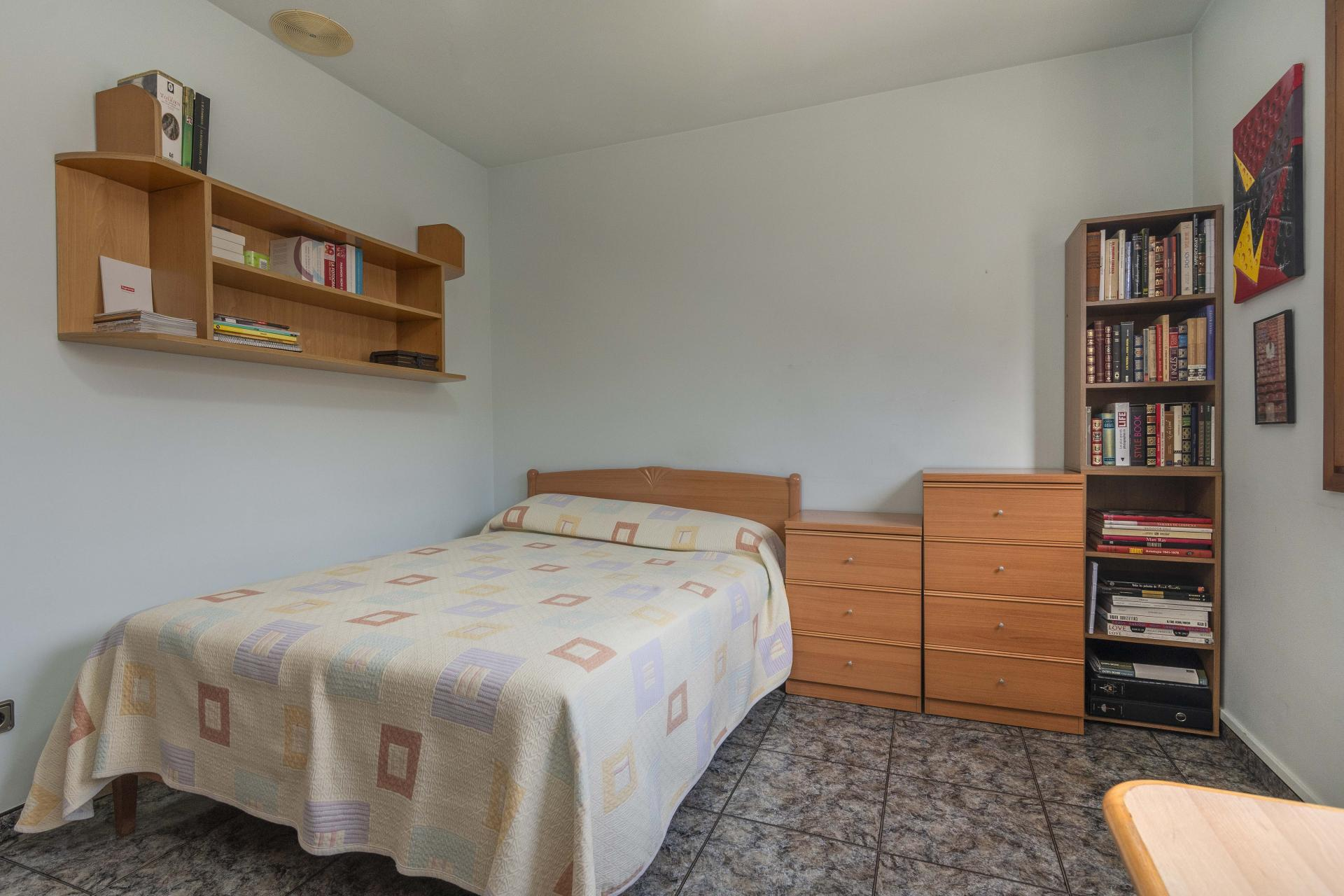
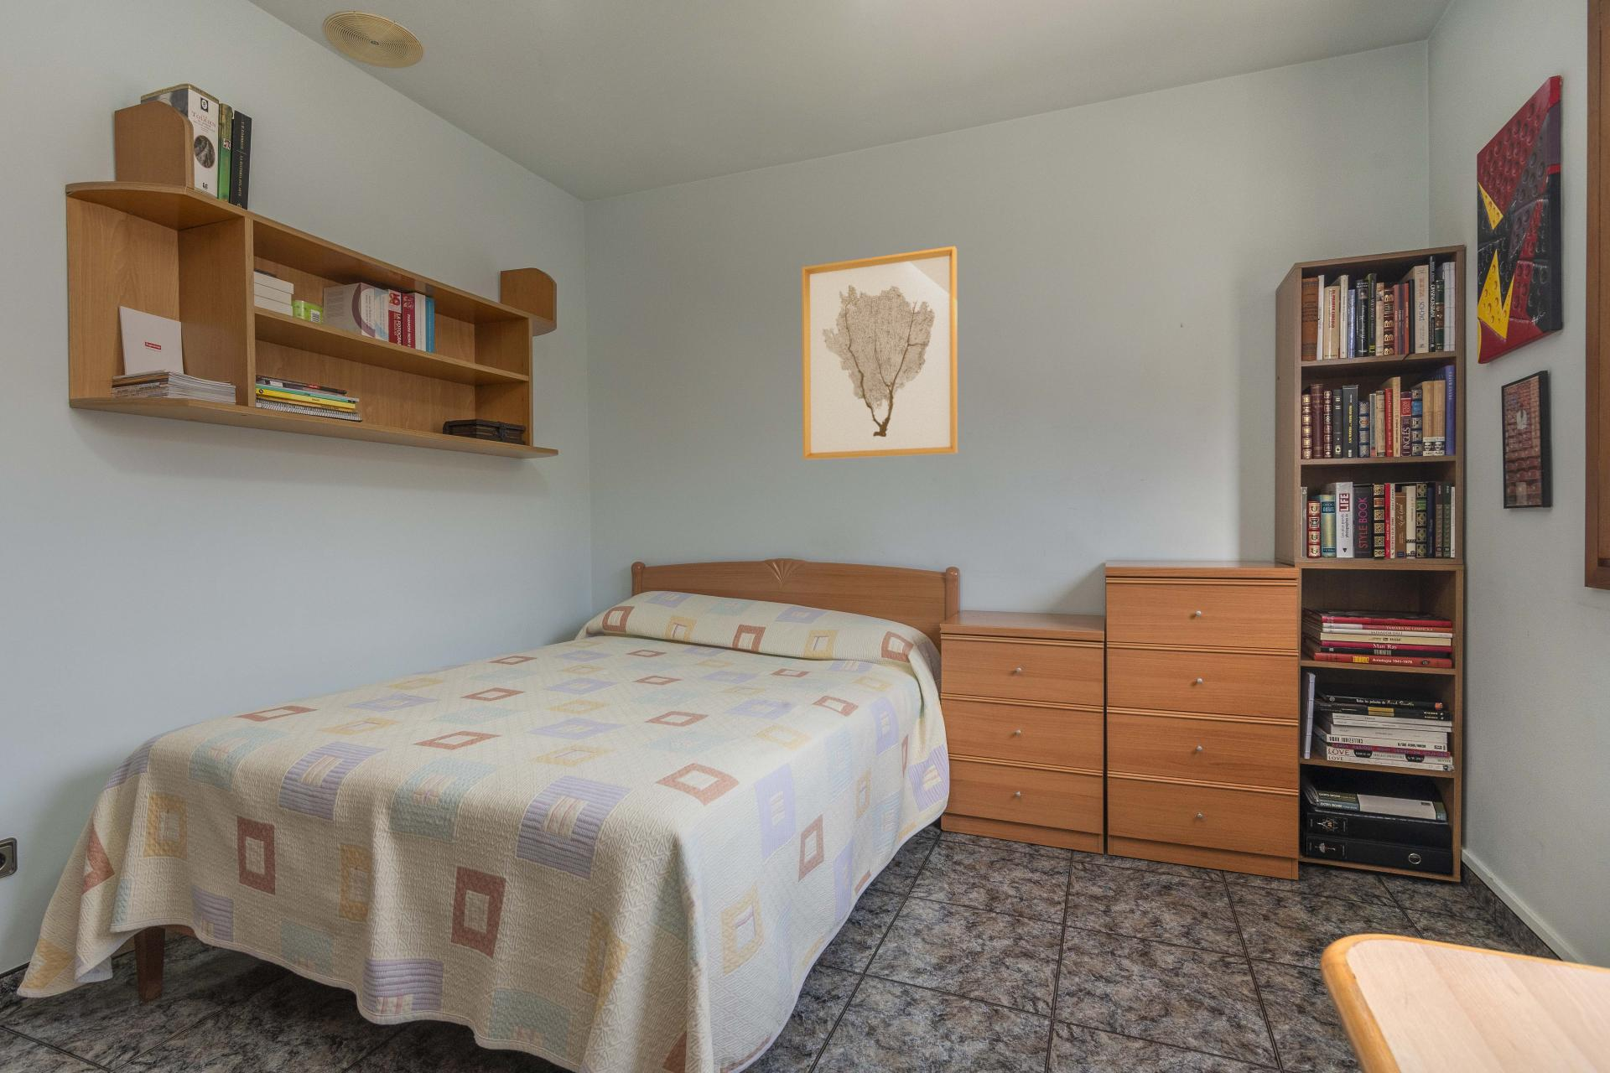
+ wall art (877, 357)
